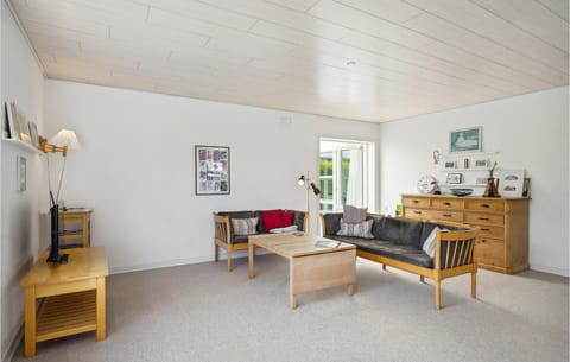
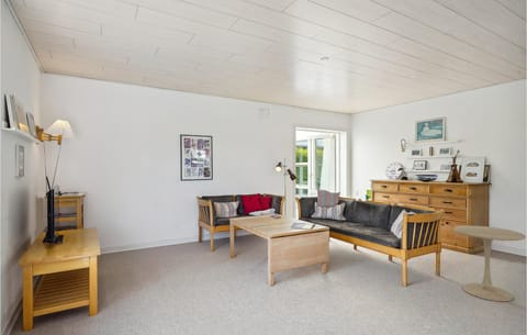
+ side table (486, 261)
